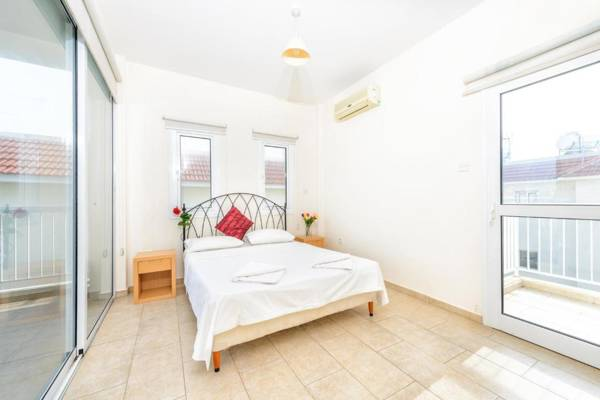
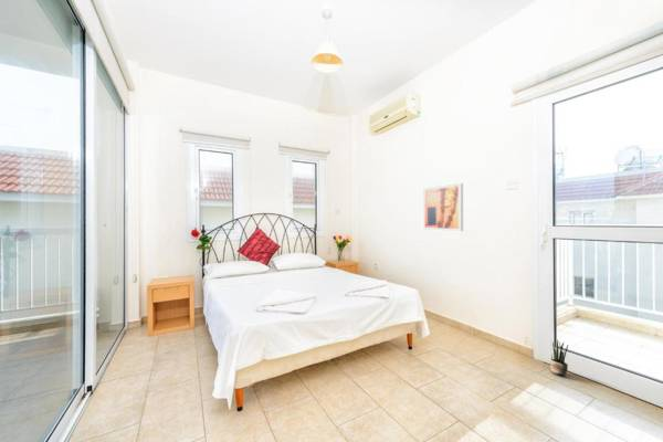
+ wall art (441, 208)
+ potted plant (559, 356)
